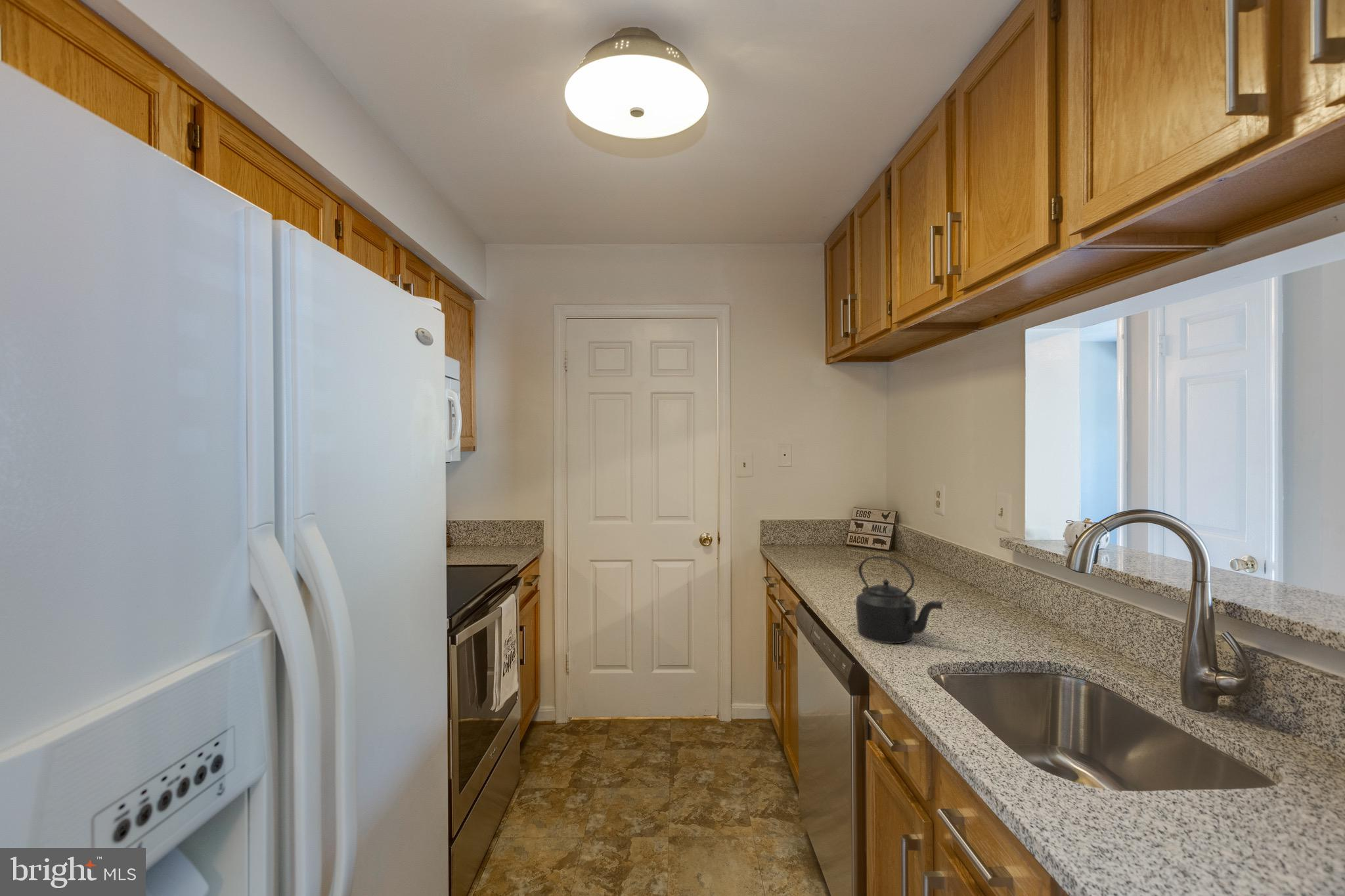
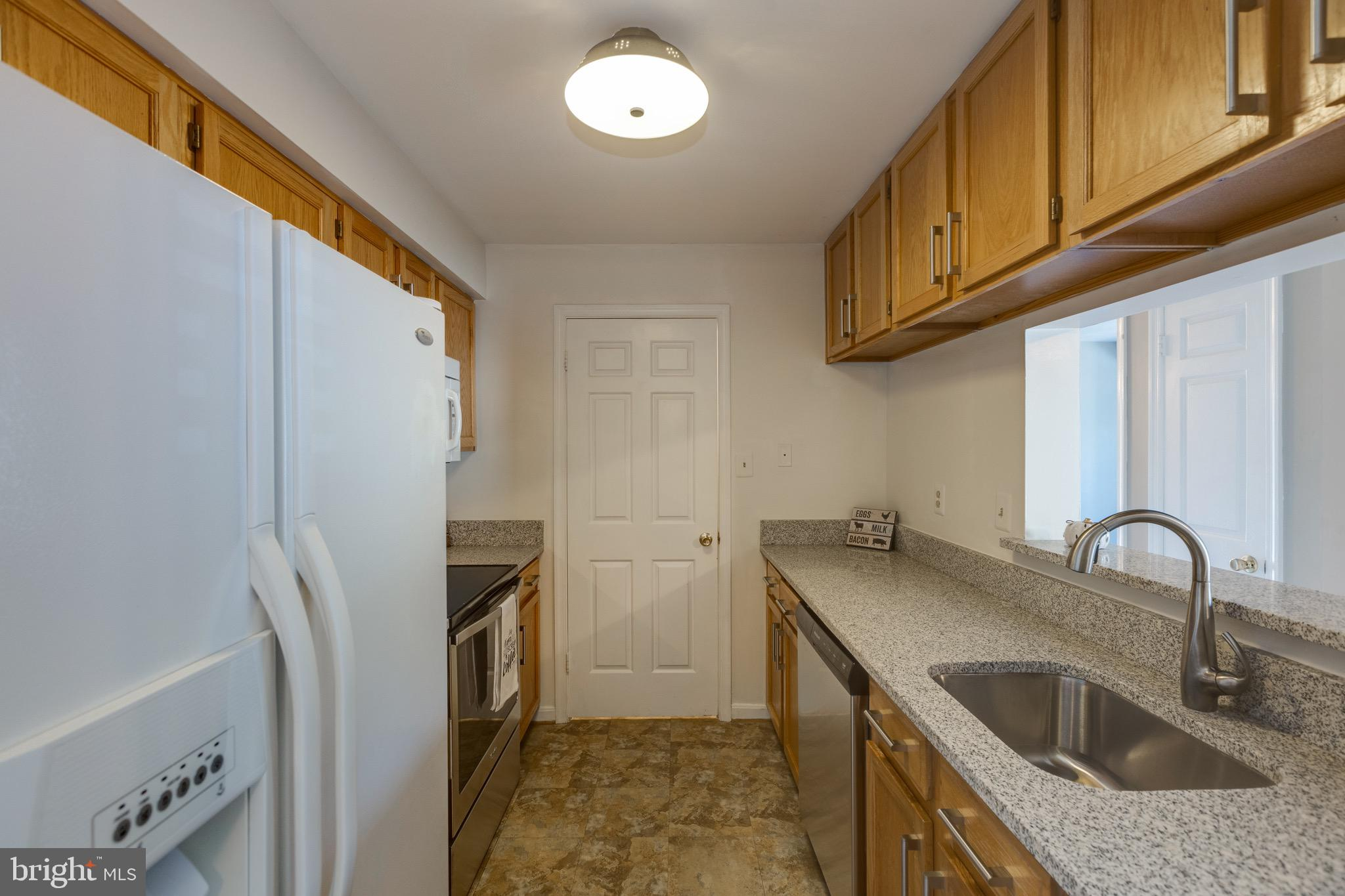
- kettle (898, 599)
